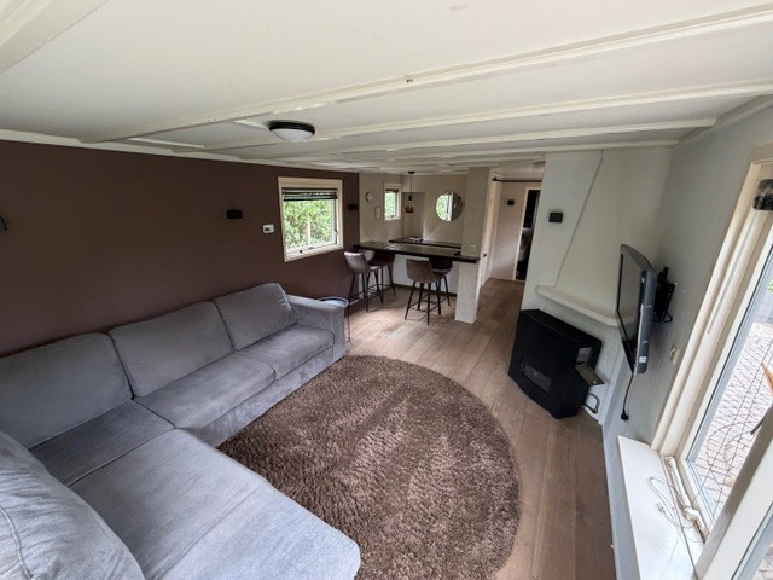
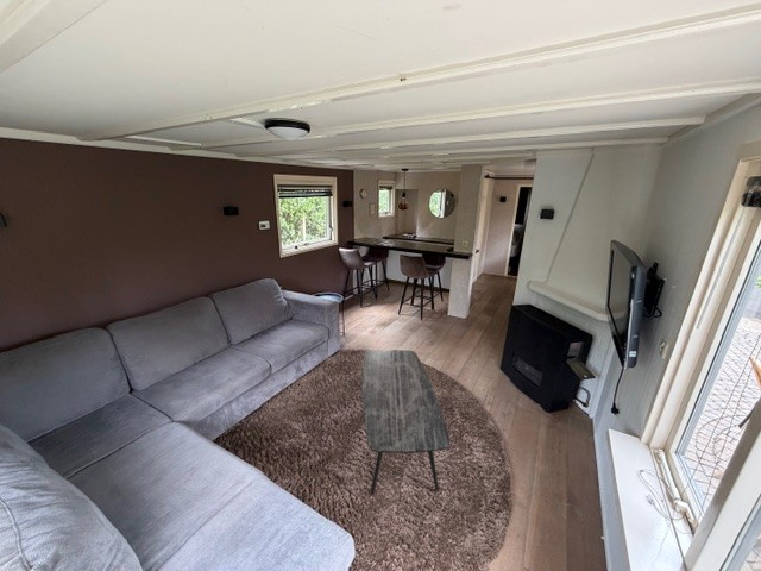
+ coffee table (396, 410)
